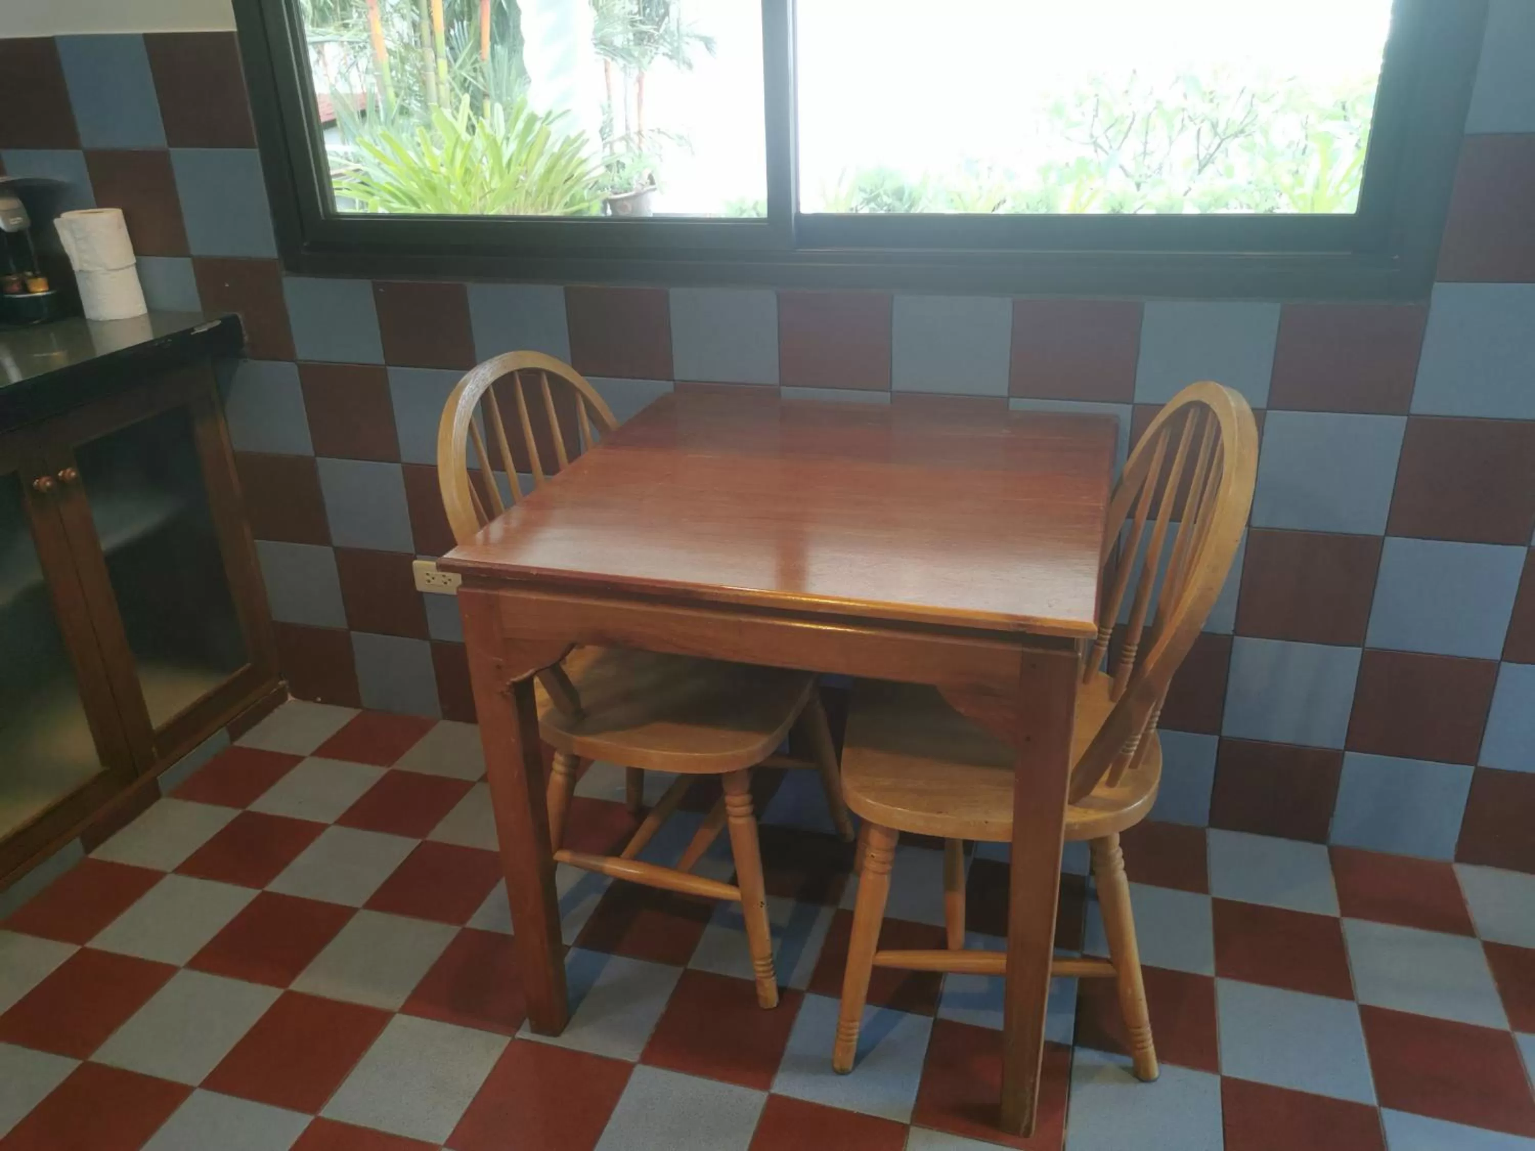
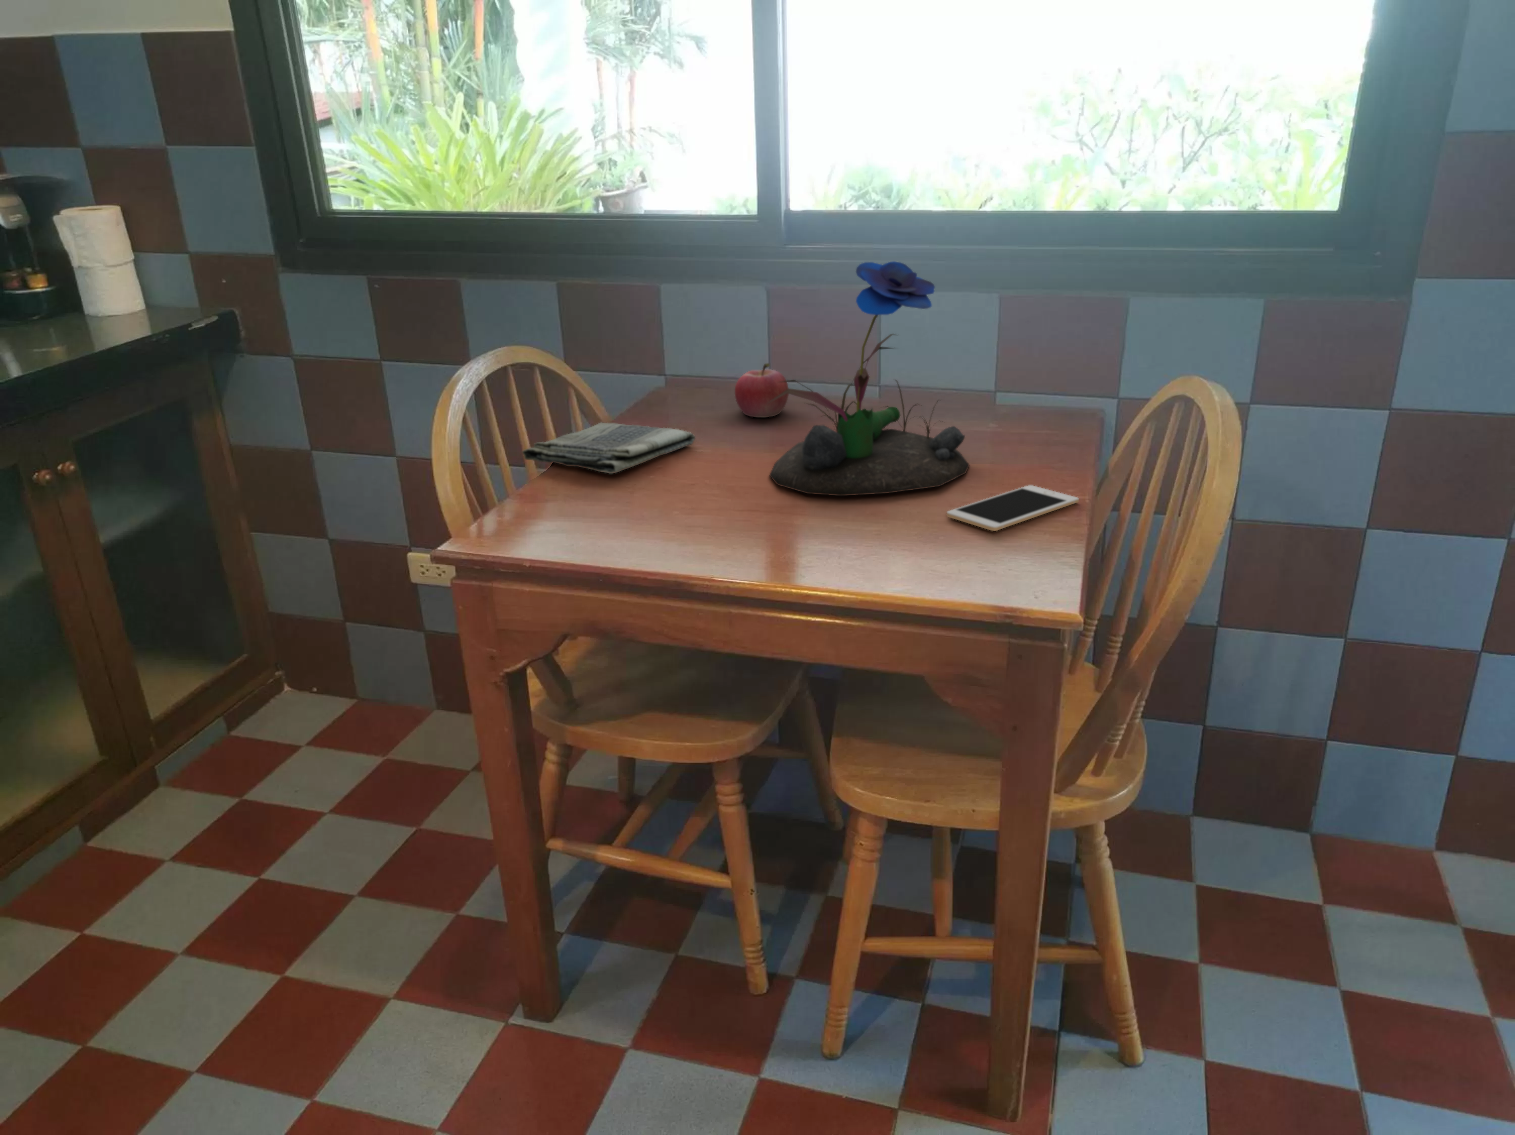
+ cell phone (1013, 507)
+ fruit (761, 387)
+ dish towel (608, 442)
+ flower (866, 366)
